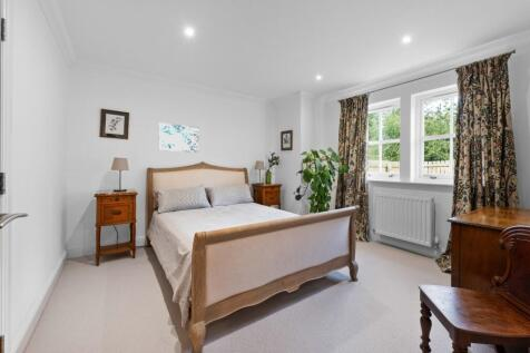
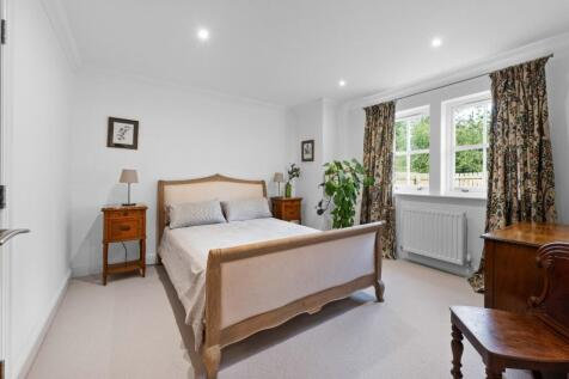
- wall art (179, 138)
